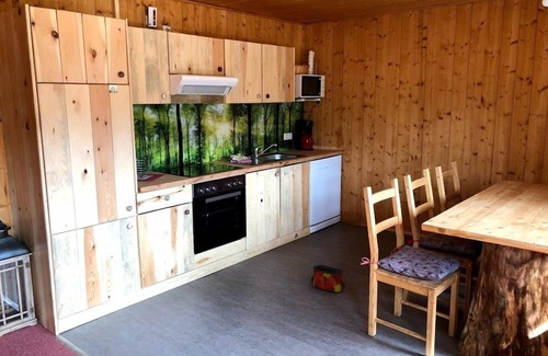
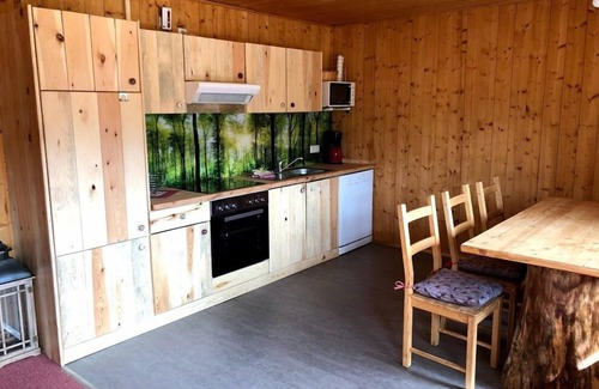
- bag (327, 277)
